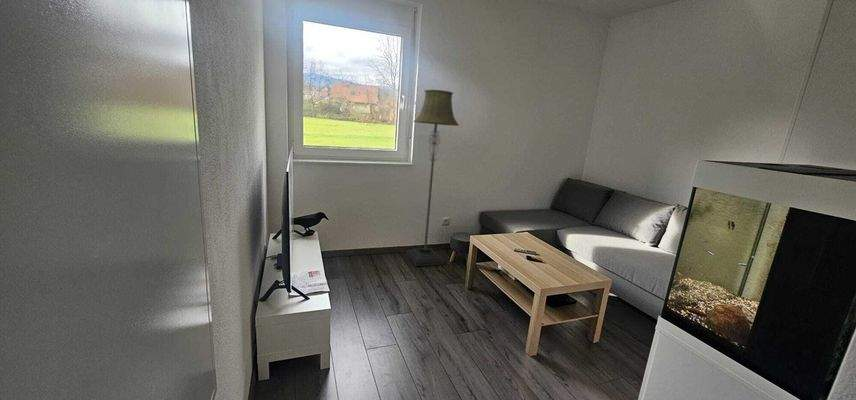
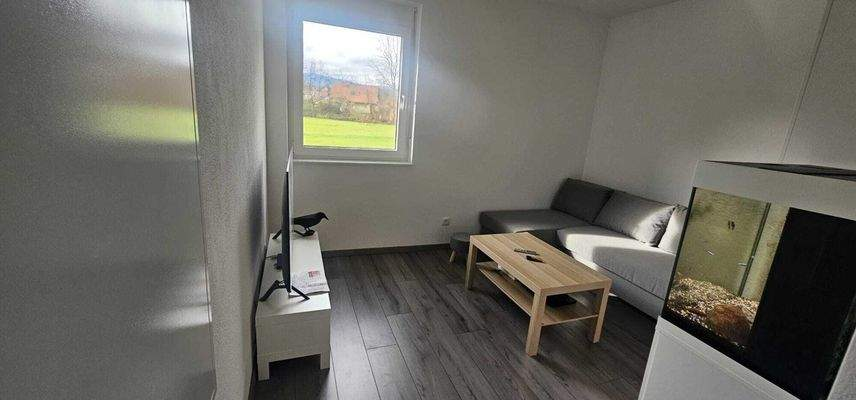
- floor lamp (431, 179)
